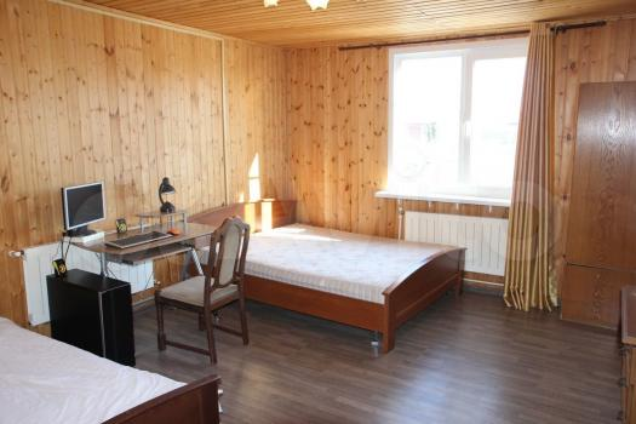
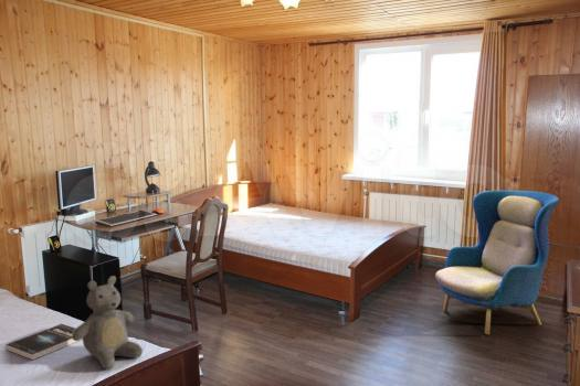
+ book (48, 340)
+ teddy bear (109, 319)
+ armchair (495, 256)
